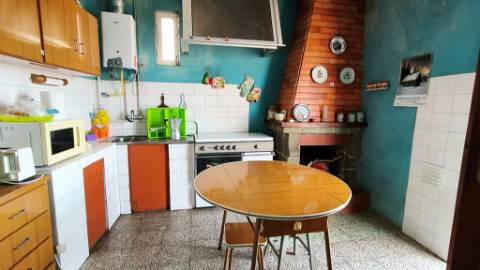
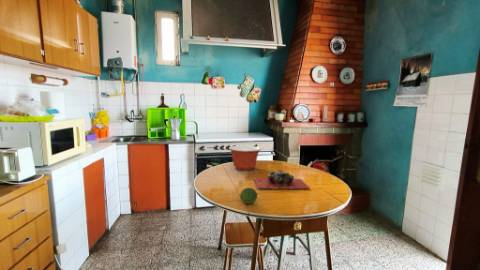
+ mixing bowl (244, 158)
+ cutting board (280, 177)
+ fruit (248, 195)
